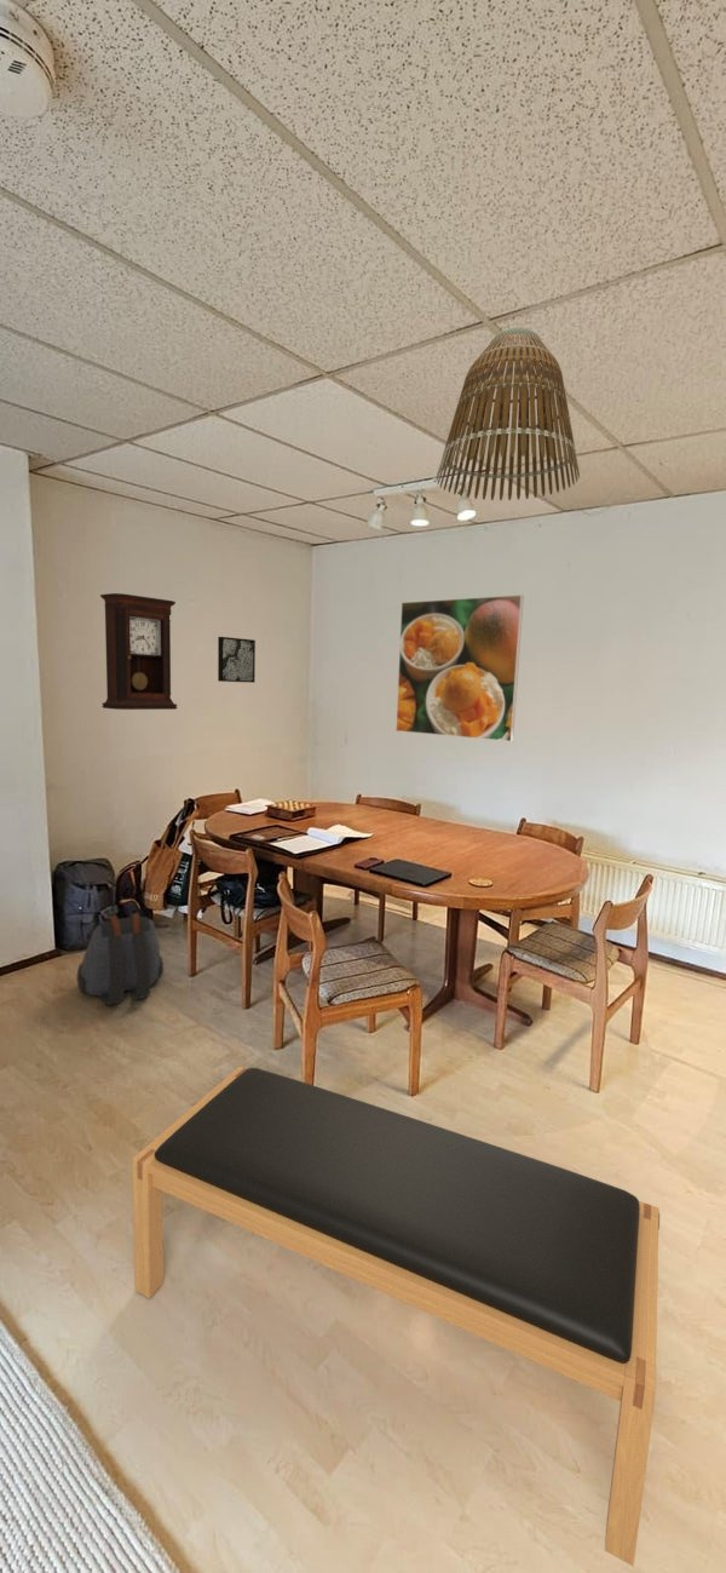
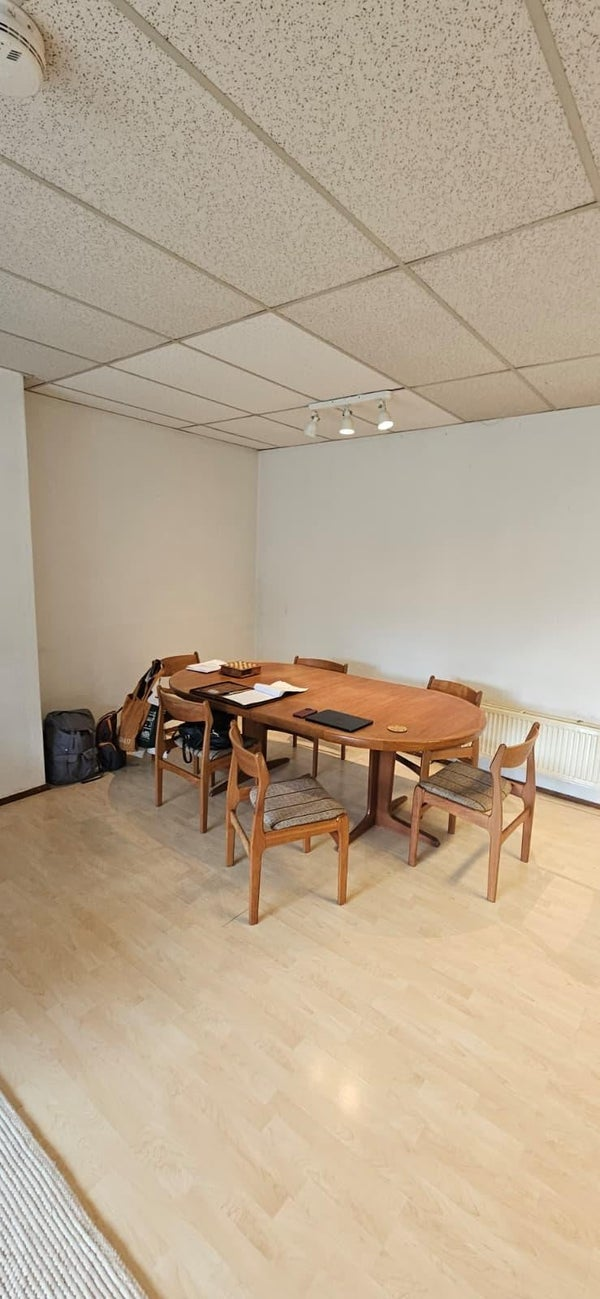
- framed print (454, 668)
- backpack (122, 953)
- wall art (236, 660)
- bench (385, 1242)
- pendulum clock (142, 654)
- lamp shade (509, 409)
